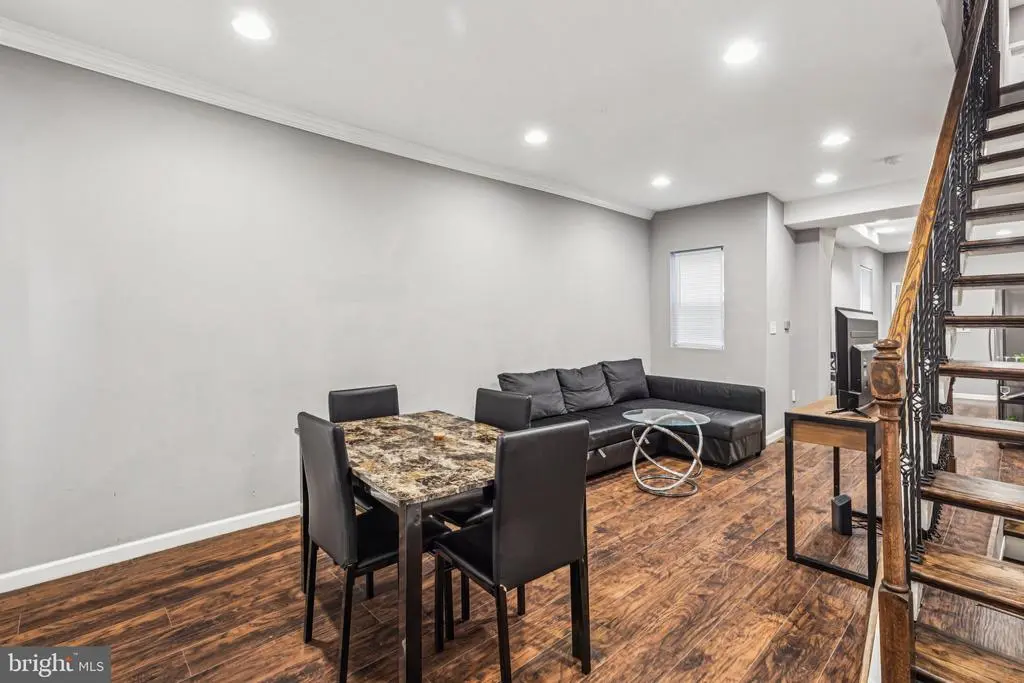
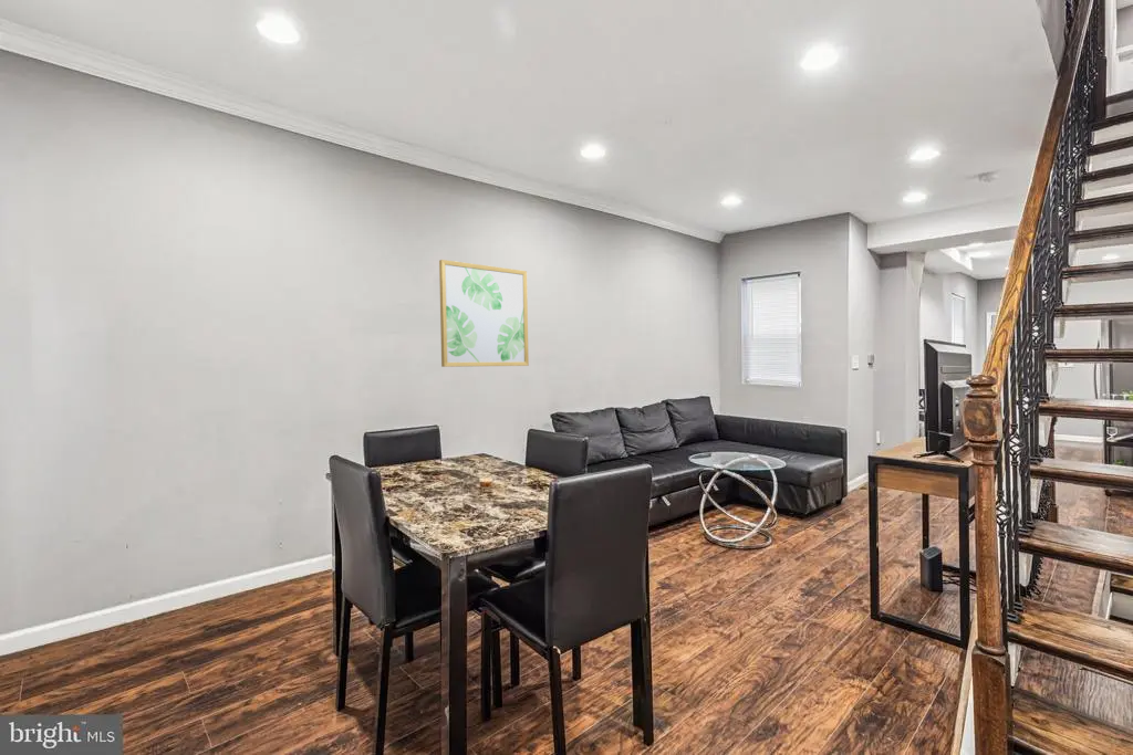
+ wall art (486, 316)
